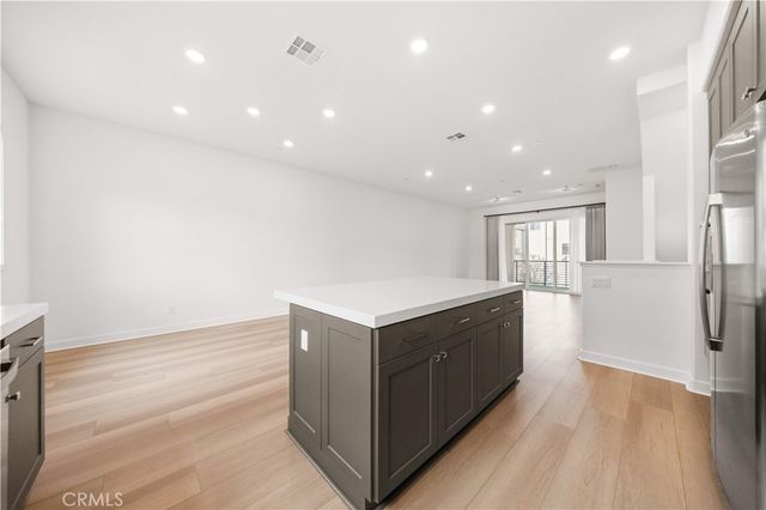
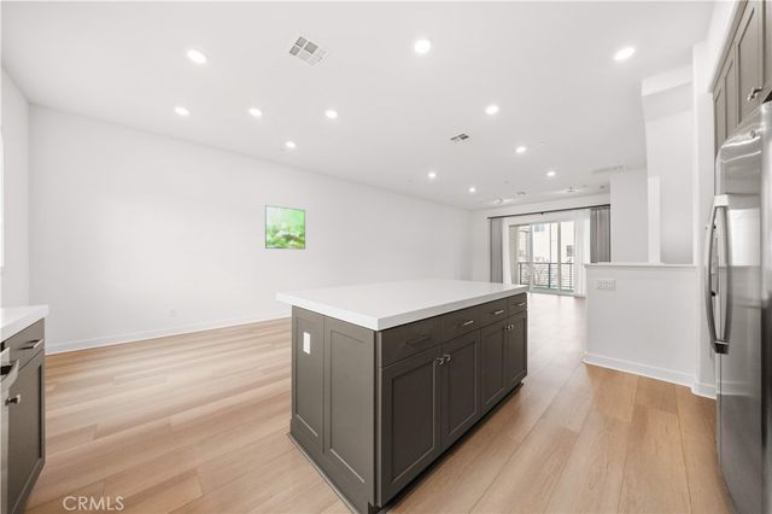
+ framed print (286, 228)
